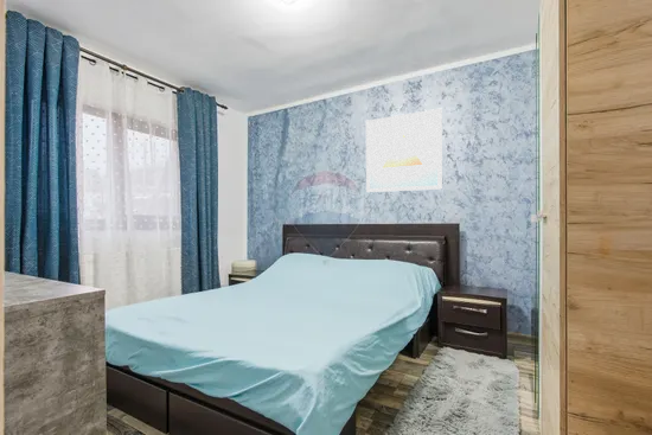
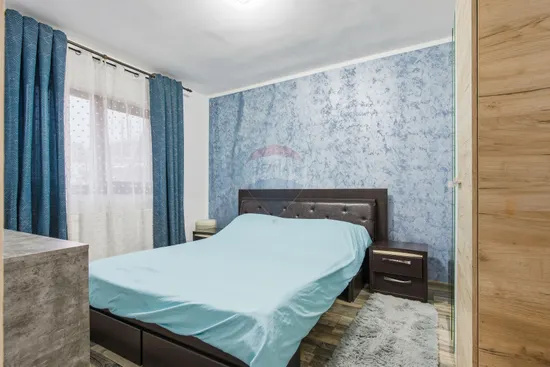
- wall art (402, 153)
